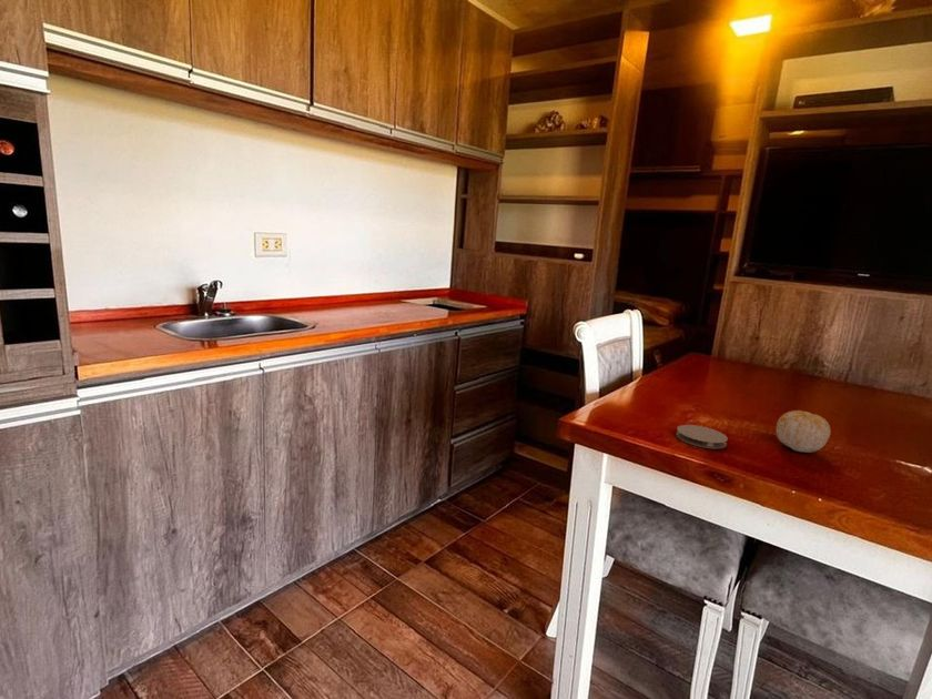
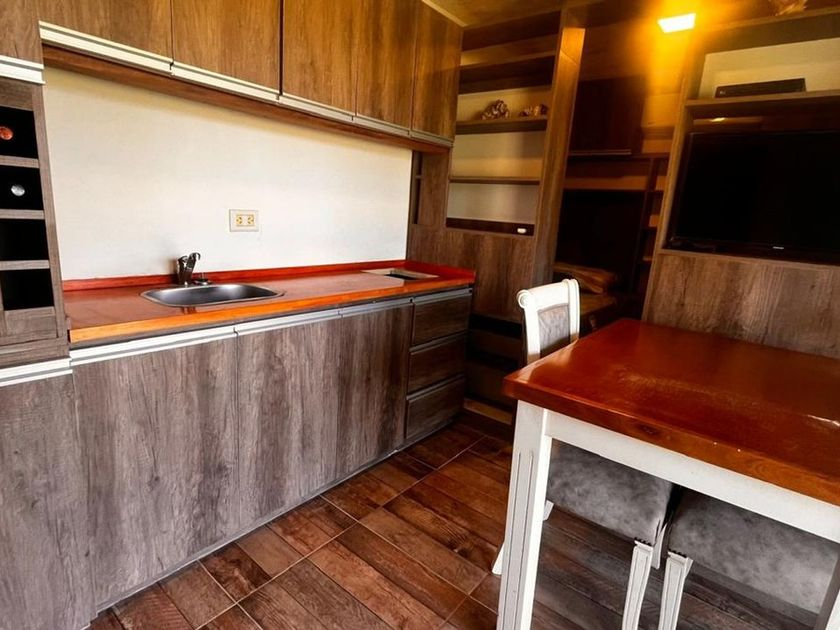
- coaster (701, 436)
- fruit (802, 430)
